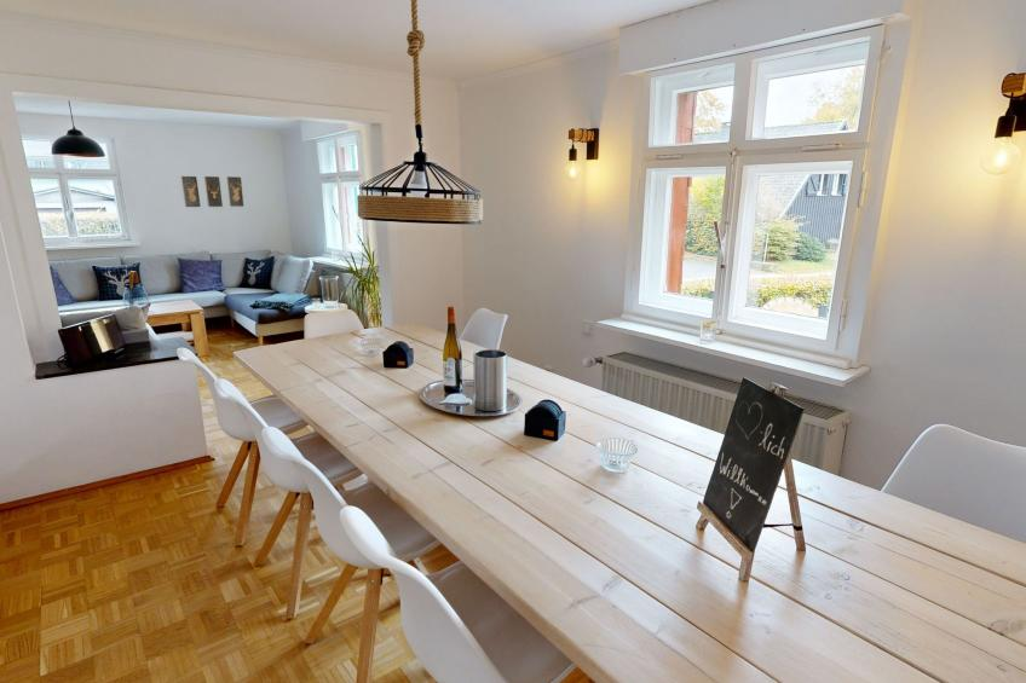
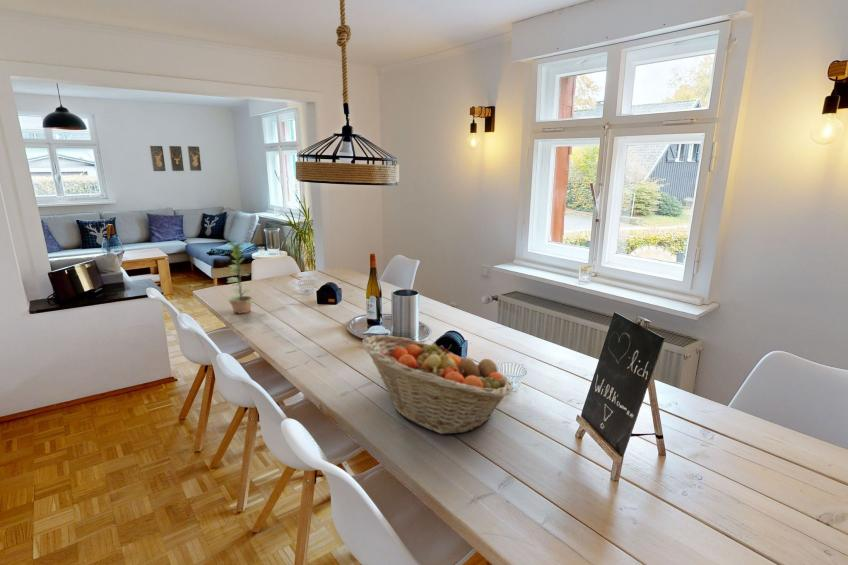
+ plant (240, 278)
+ fruit basket (434, 374)
